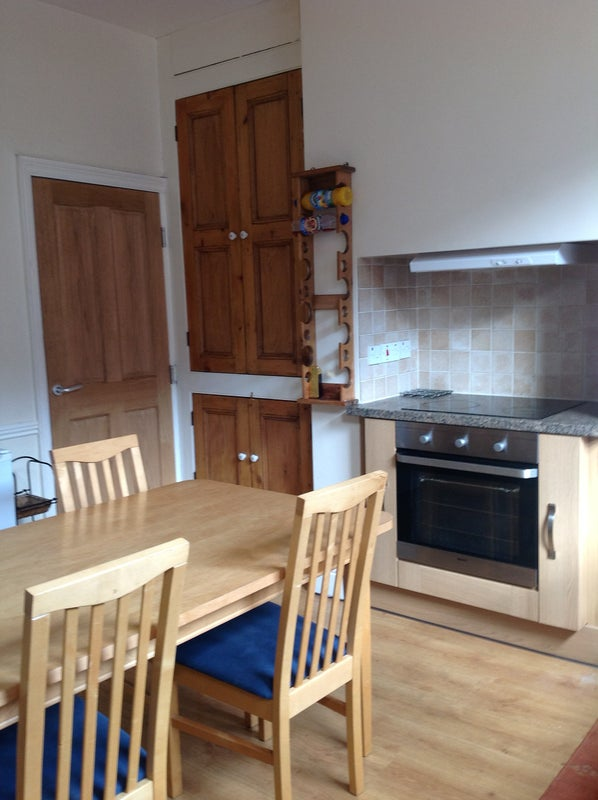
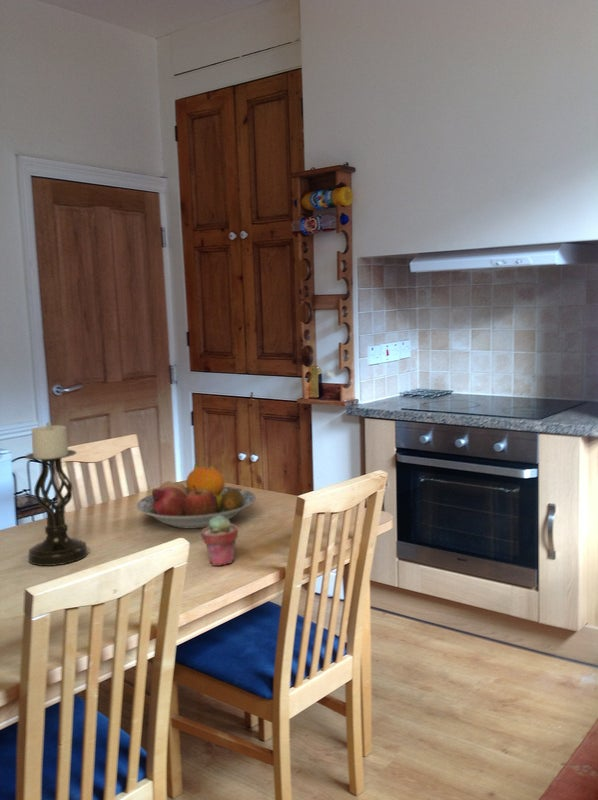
+ potted succulent (220, 538)
+ candle holder (54, 489)
+ fruit bowl (196, 495)
